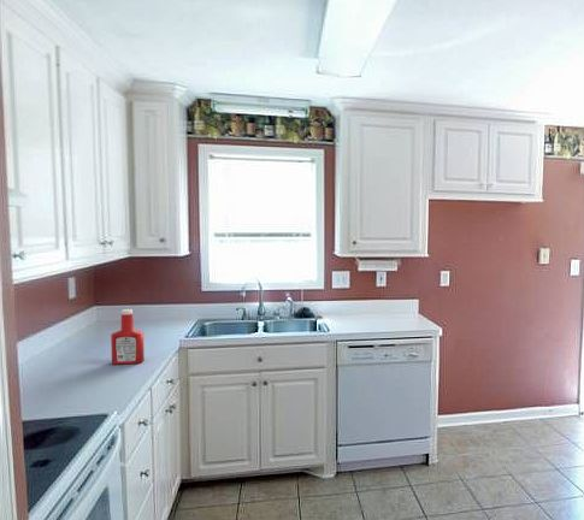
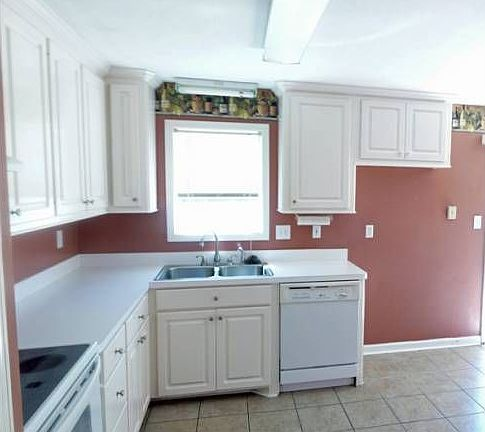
- soap bottle (126, 336)
